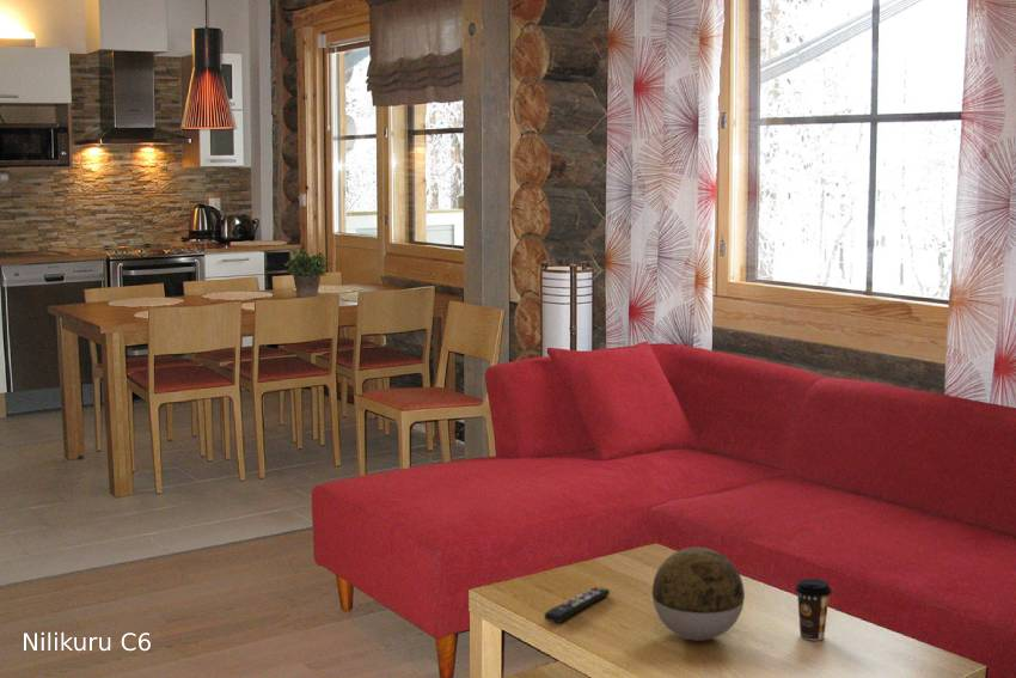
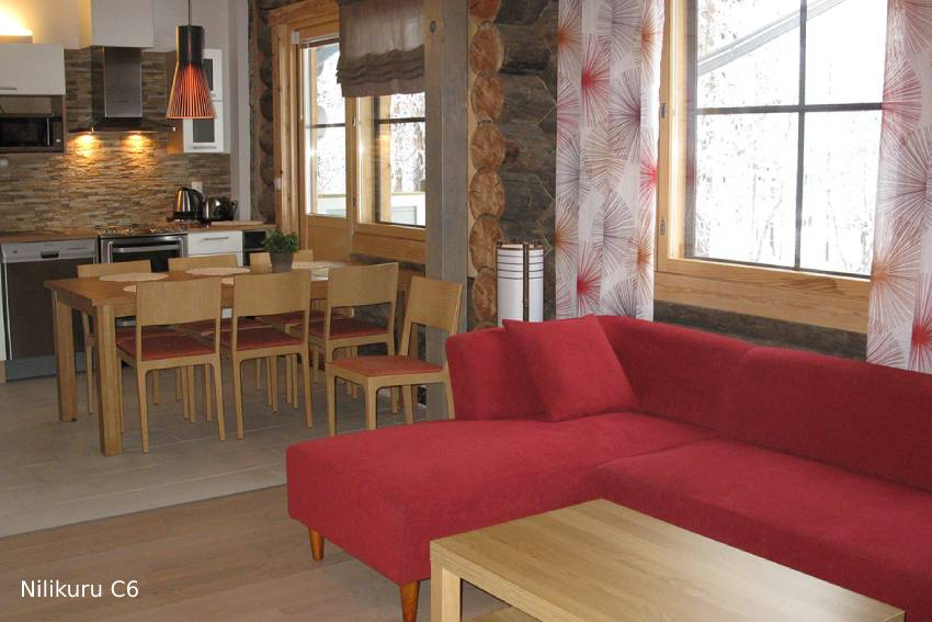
- decorative ball (698, 593)
- coffee cup (813, 609)
- remote control (577, 603)
